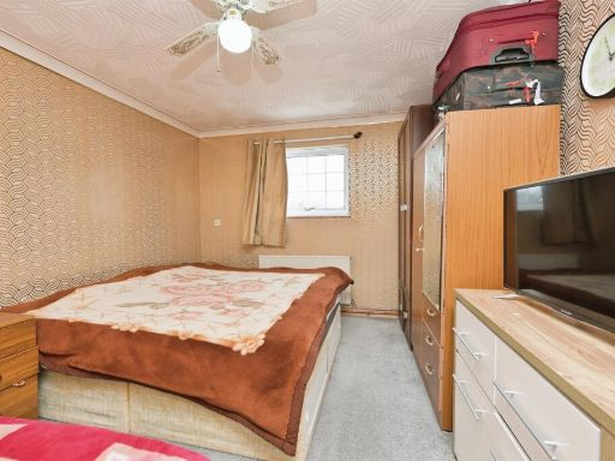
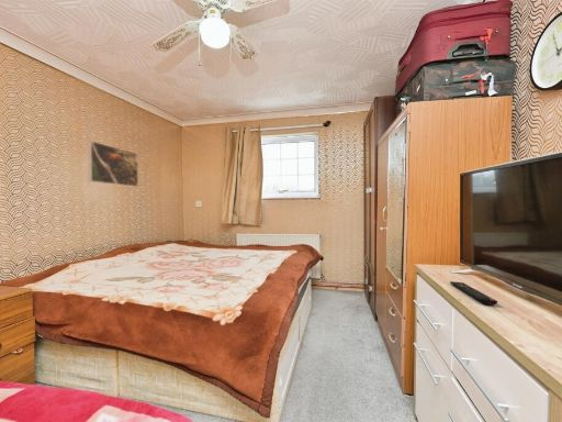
+ remote control (471, 291)
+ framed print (115, 166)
